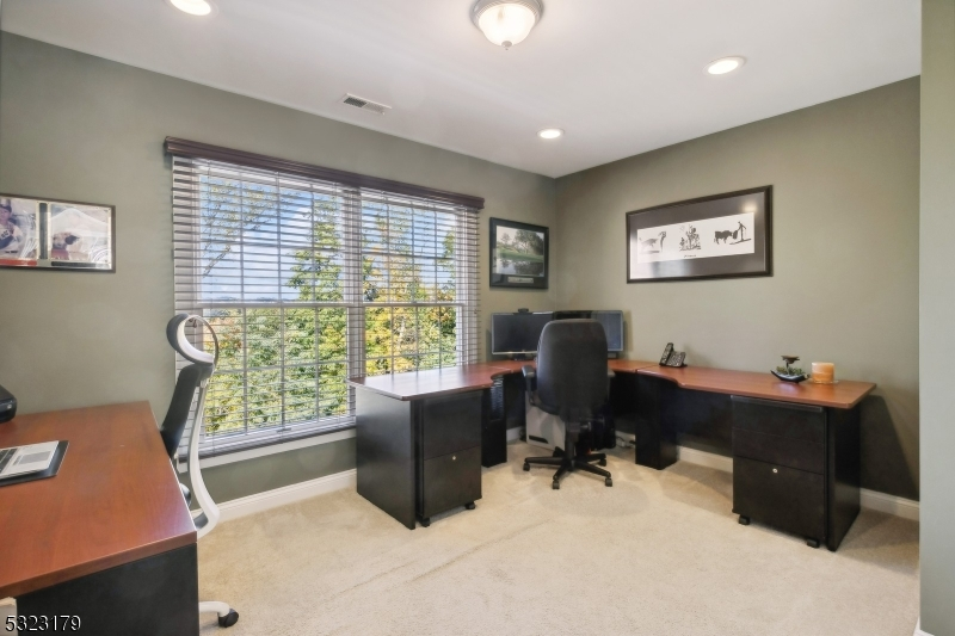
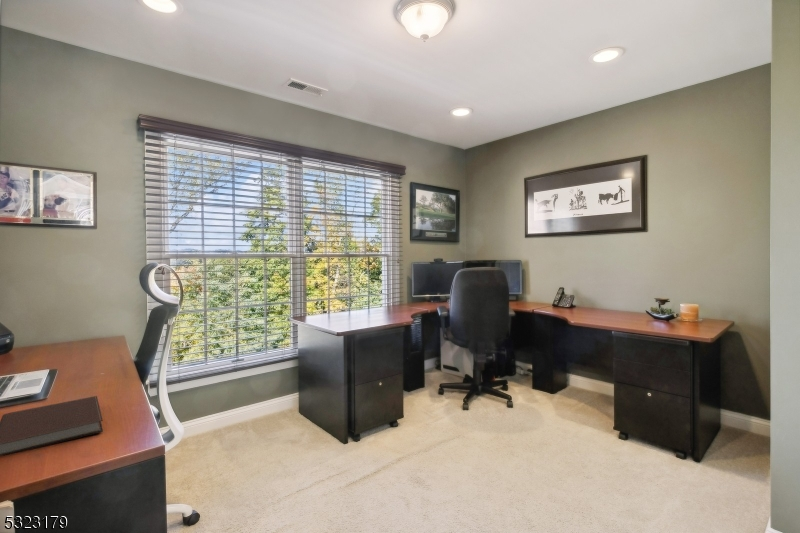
+ notebook (51, 422)
